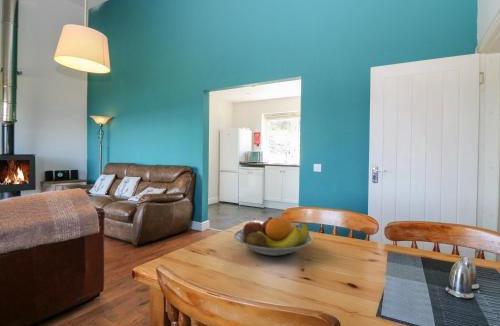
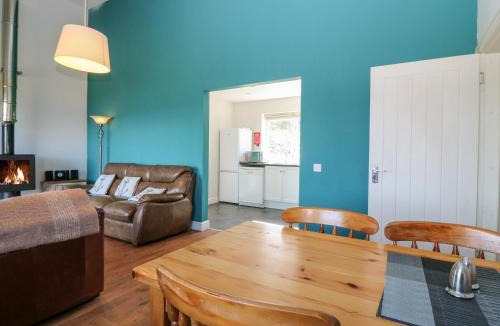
- fruit bowl (272, 232)
